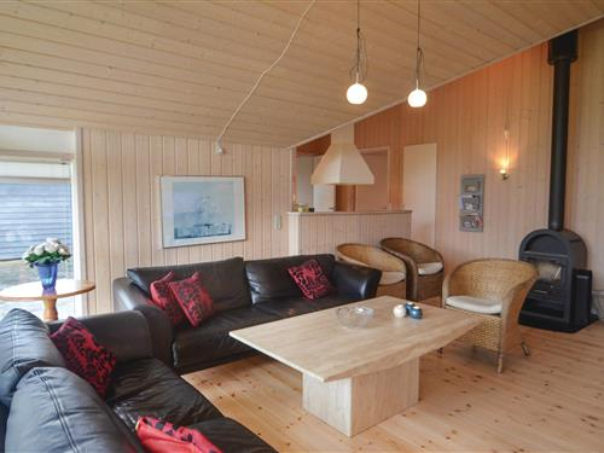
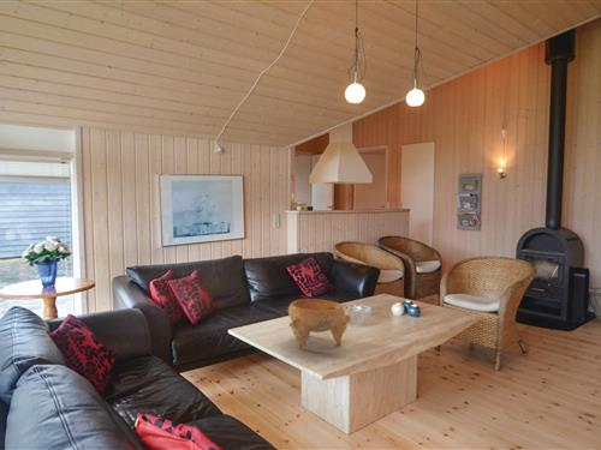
+ decorative bowl (317, 323)
